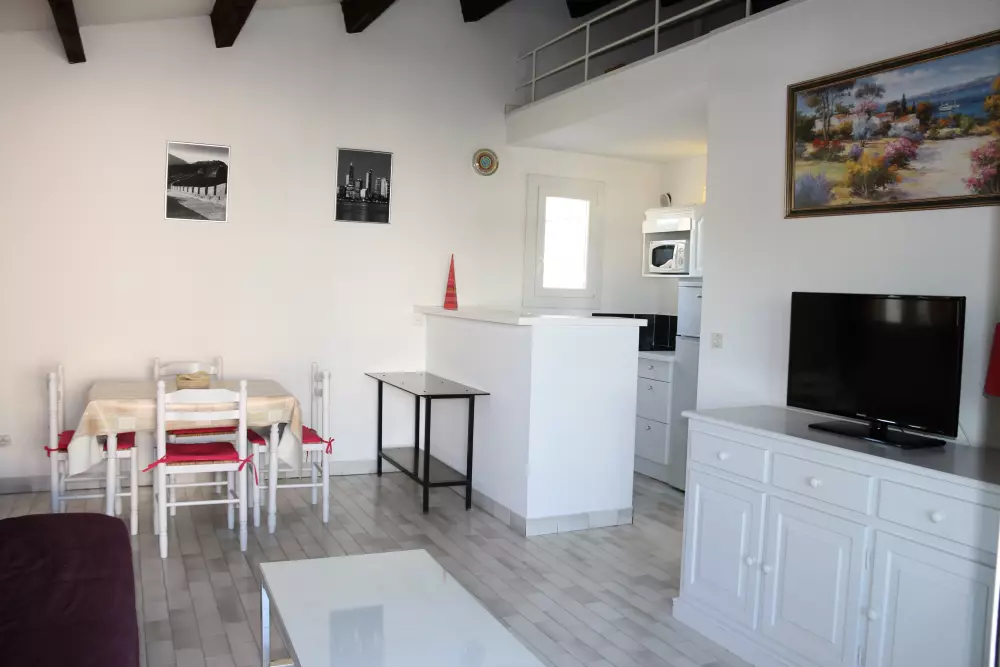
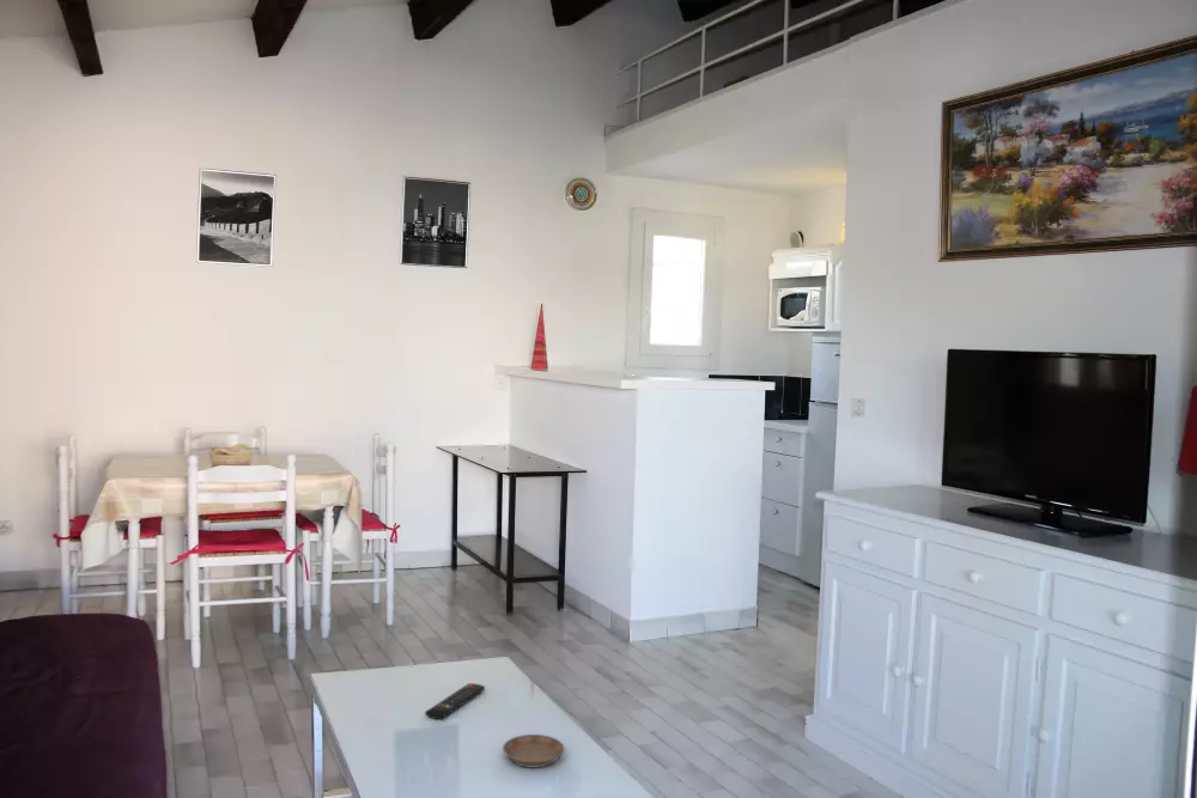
+ remote control (456, 700)
+ saucer (533, 751)
